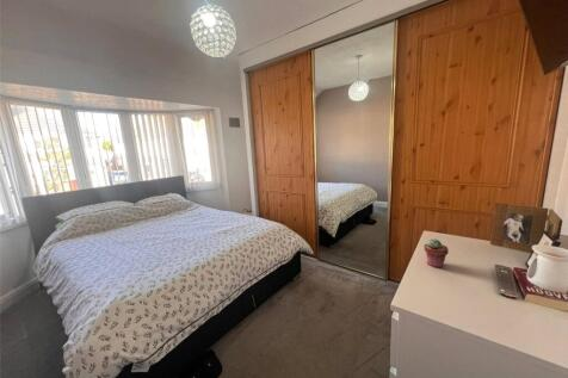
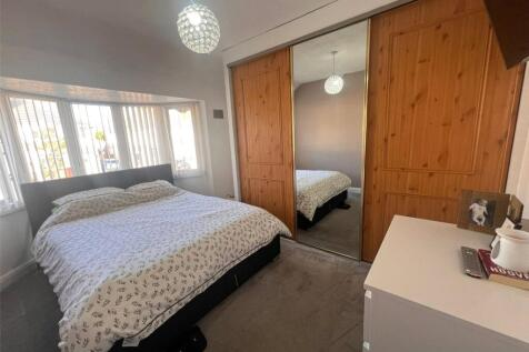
- potted succulent (436, 252)
